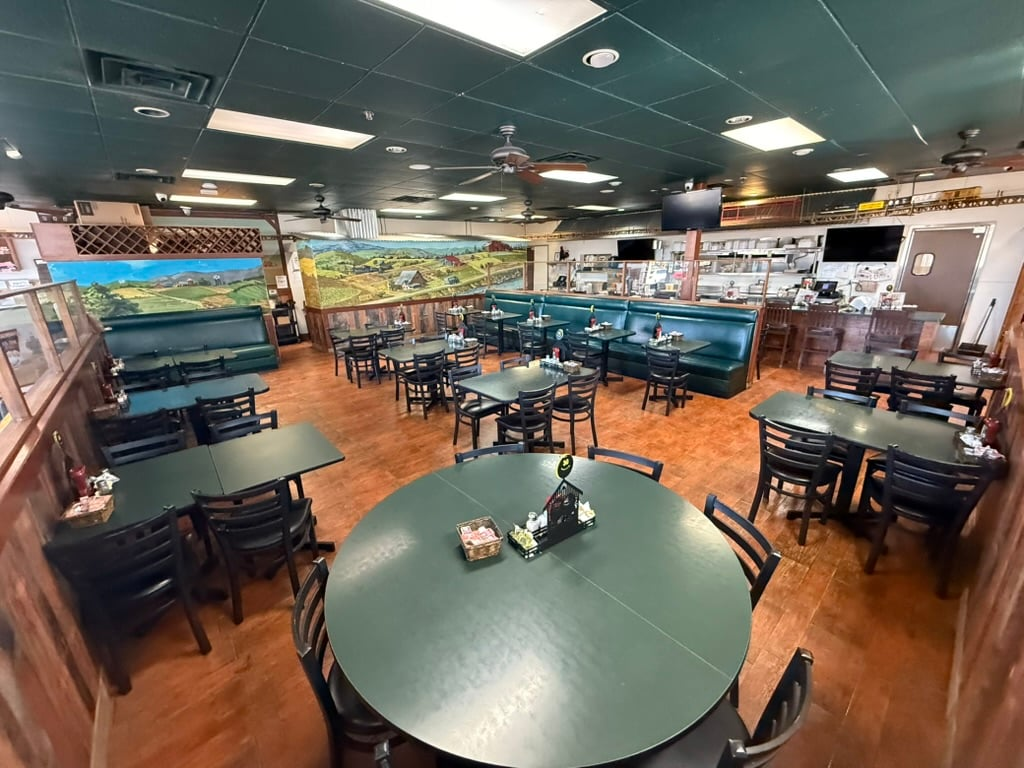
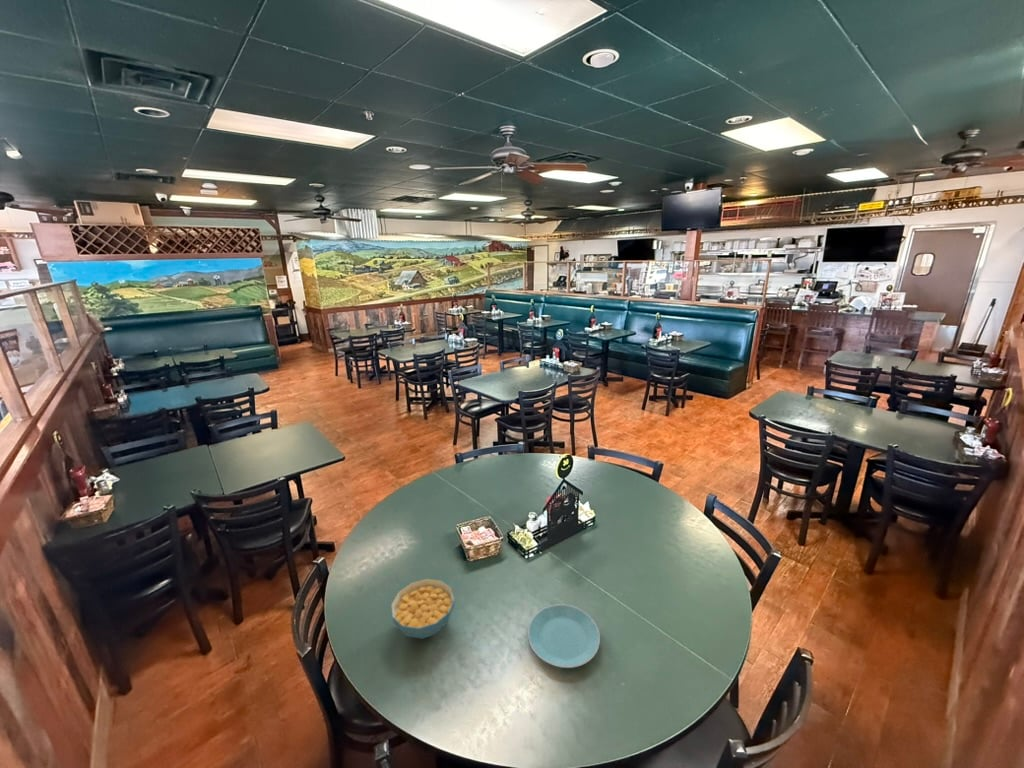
+ cereal bowl (424, 613)
+ plate (563, 636)
